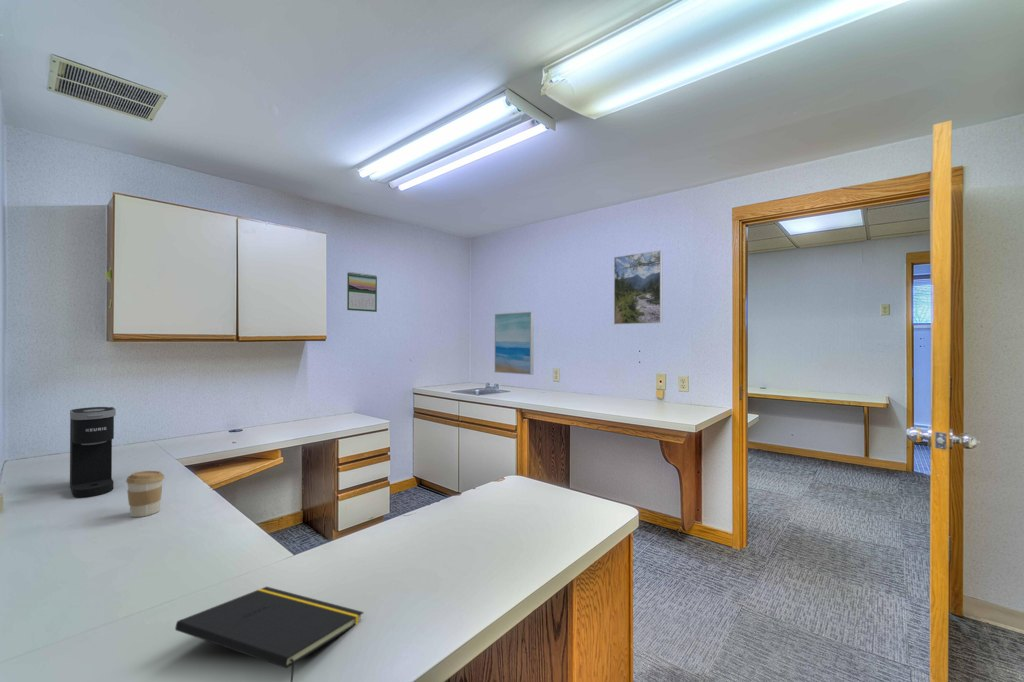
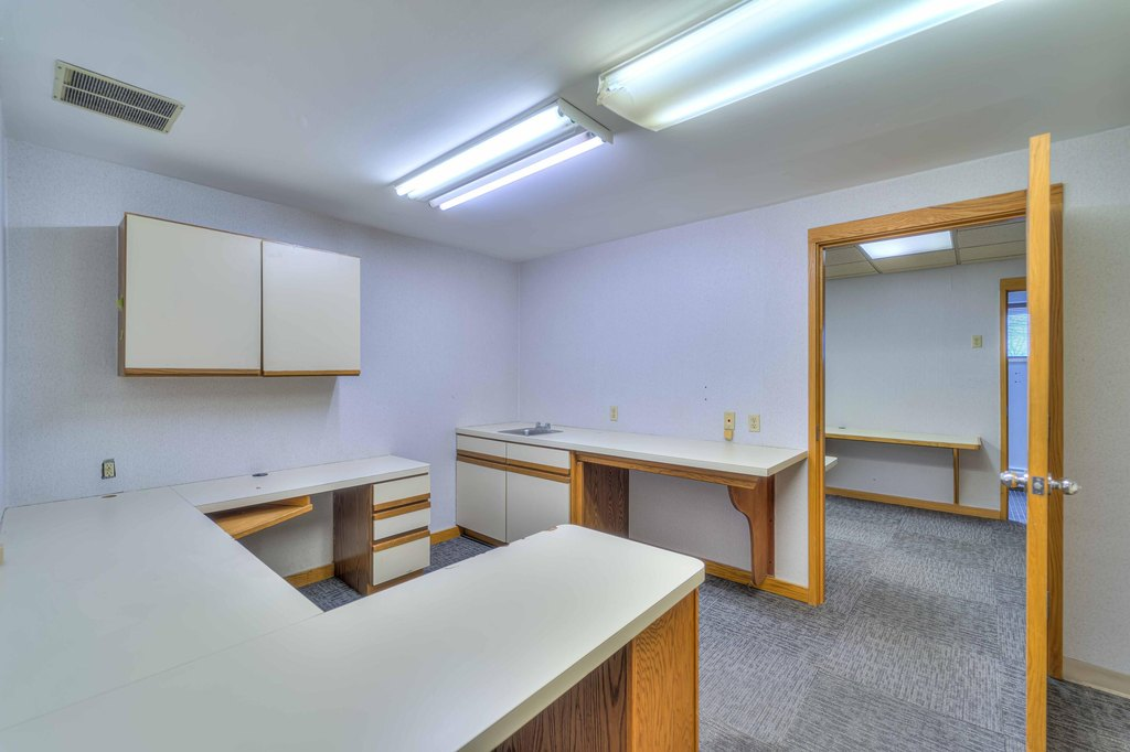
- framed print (637, 288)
- coffee maker (91, 447)
- coffee cup (145, 492)
- wall art (513, 343)
- notepad (274, 620)
- calendar (362, 291)
